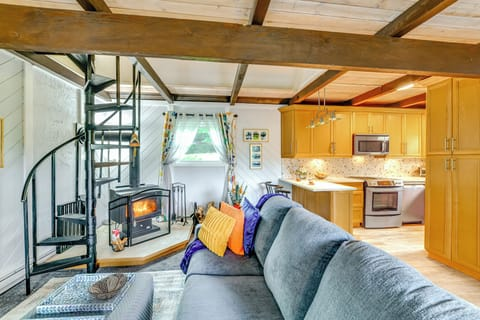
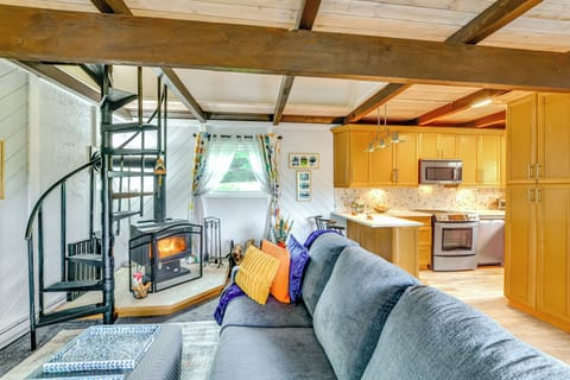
- decorative bowl (108, 288)
